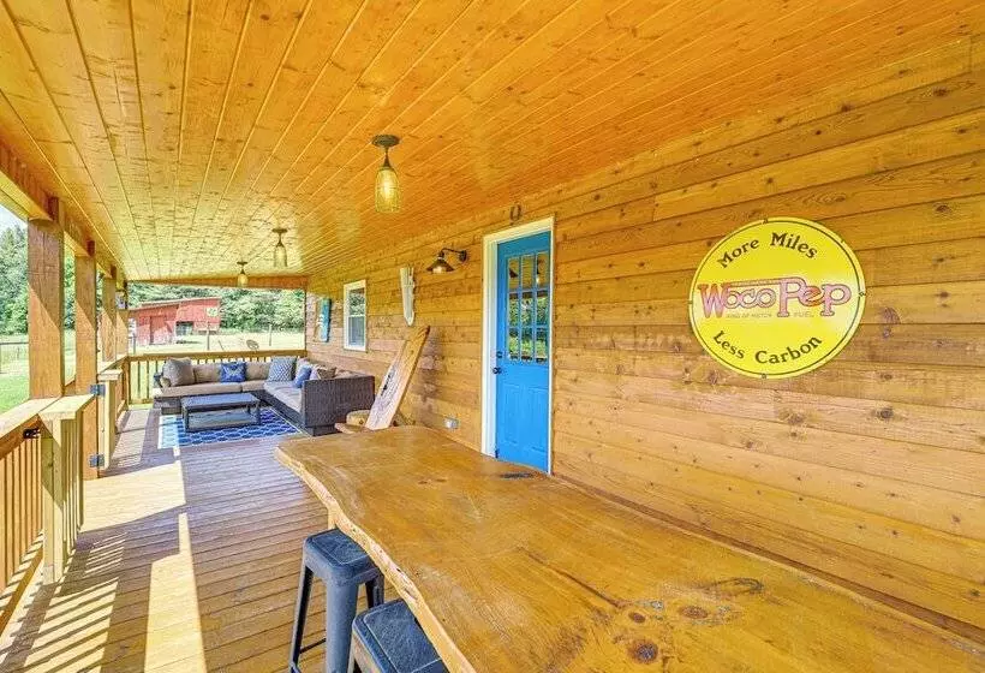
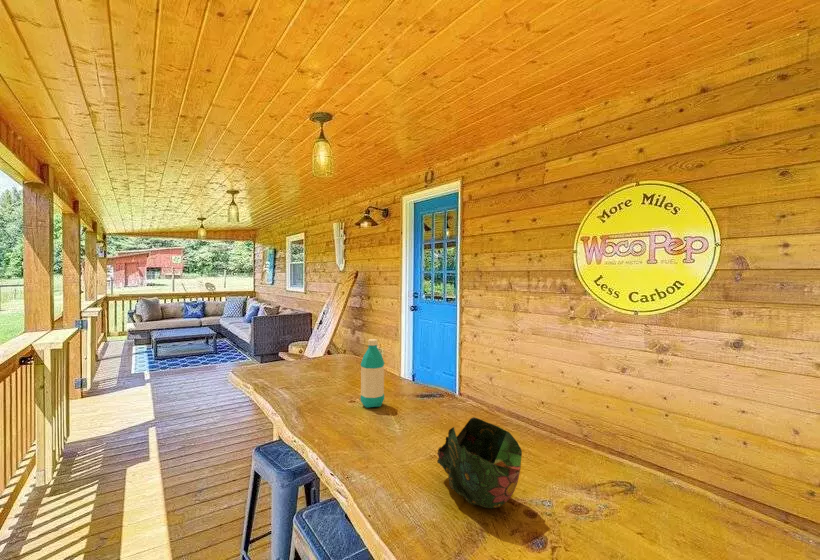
+ water bottle (372, 372)
+ decorative bowl (474, 461)
